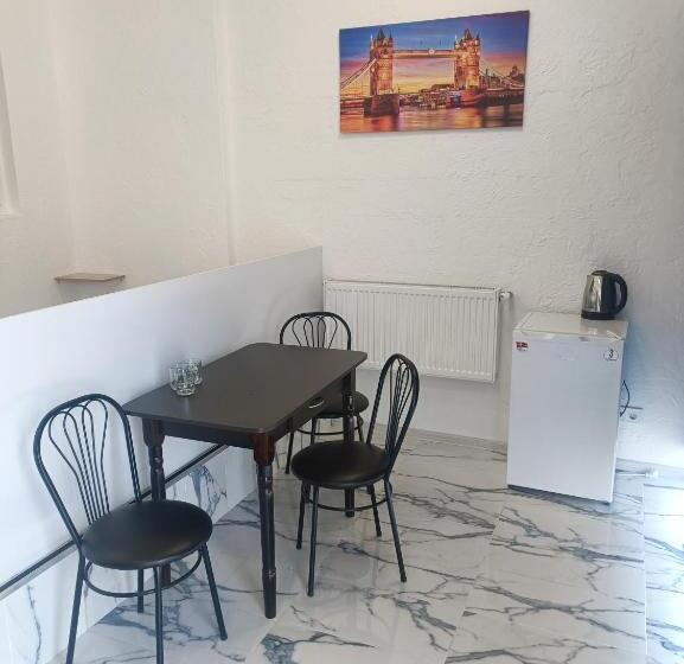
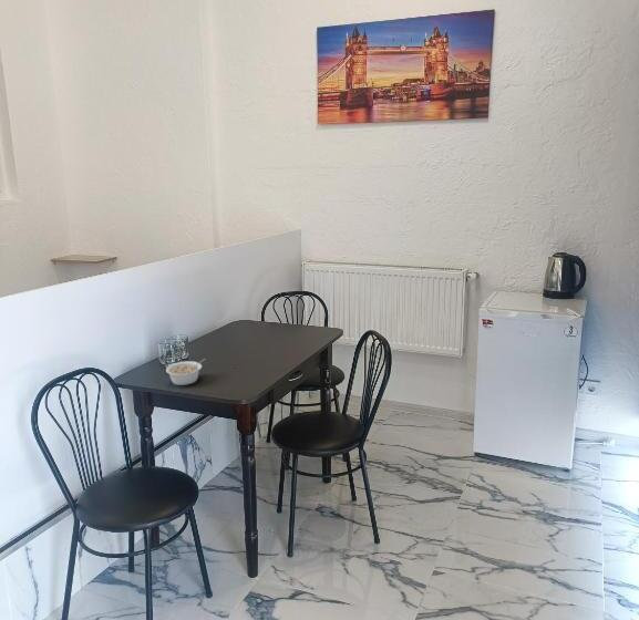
+ legume (185, 372)
